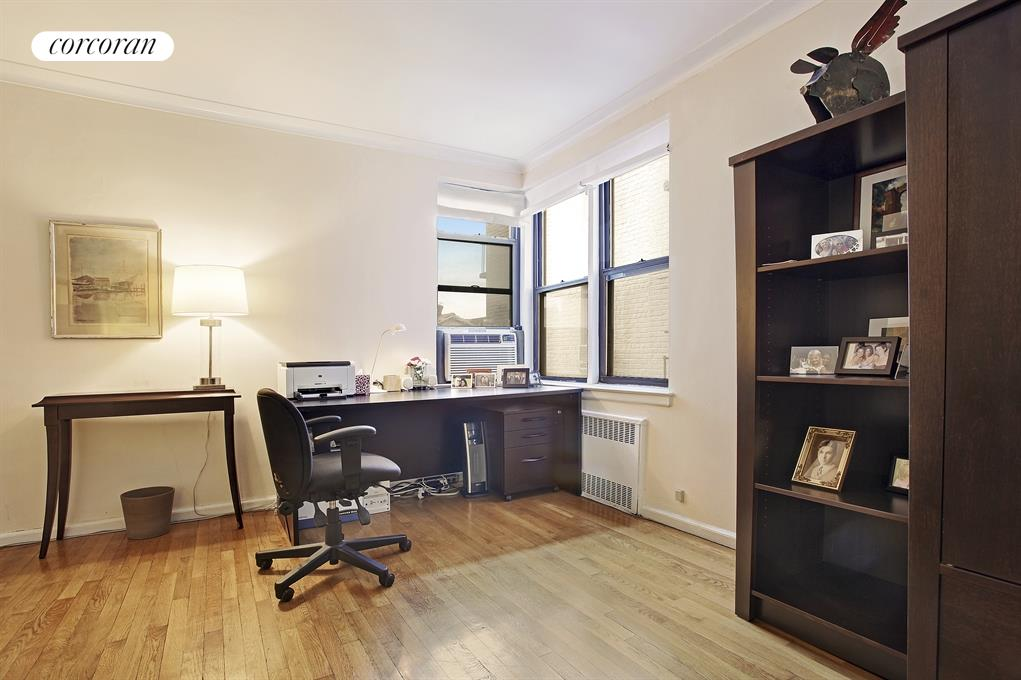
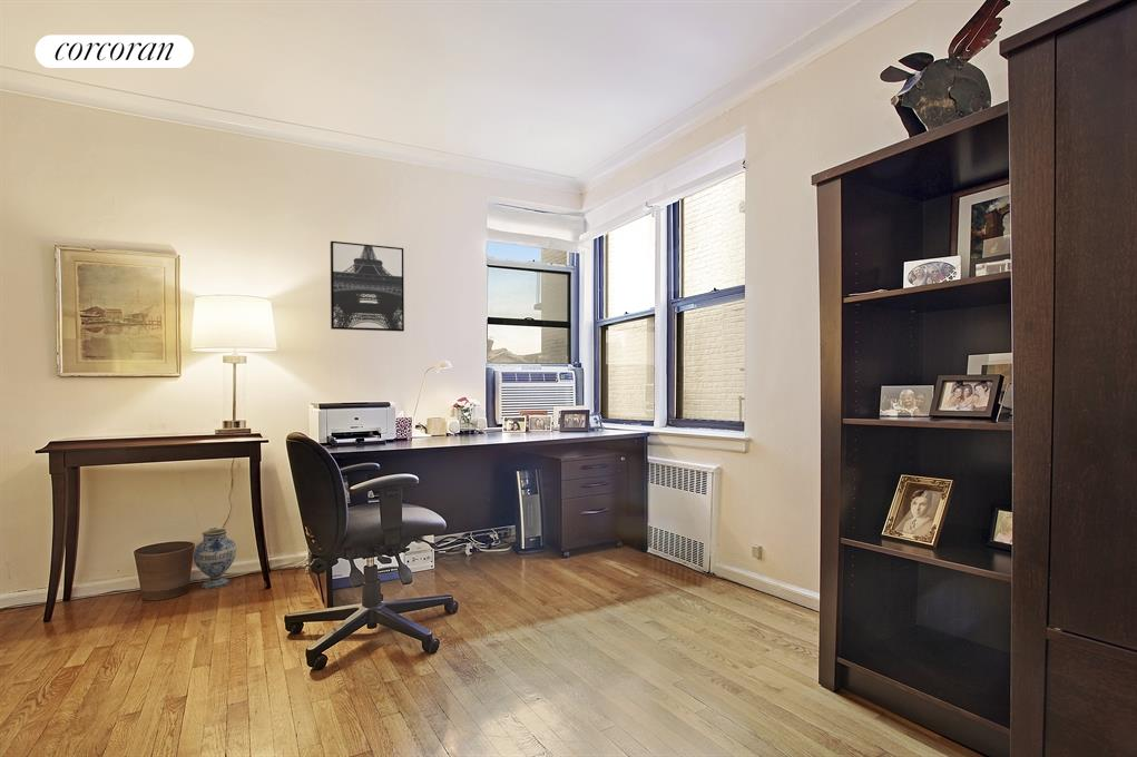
+ wall art (367, 287)
+ ceramic jug (215, 557)
